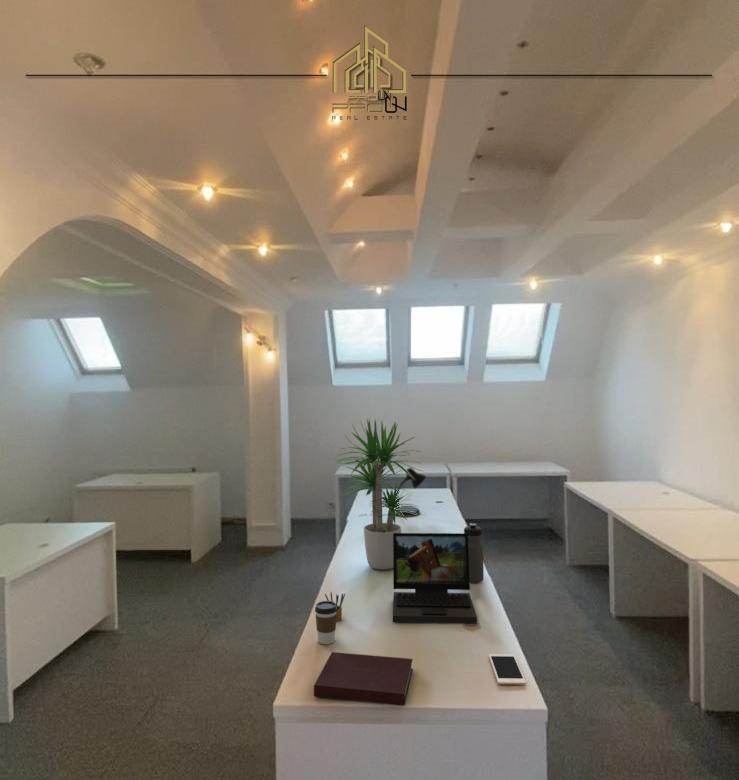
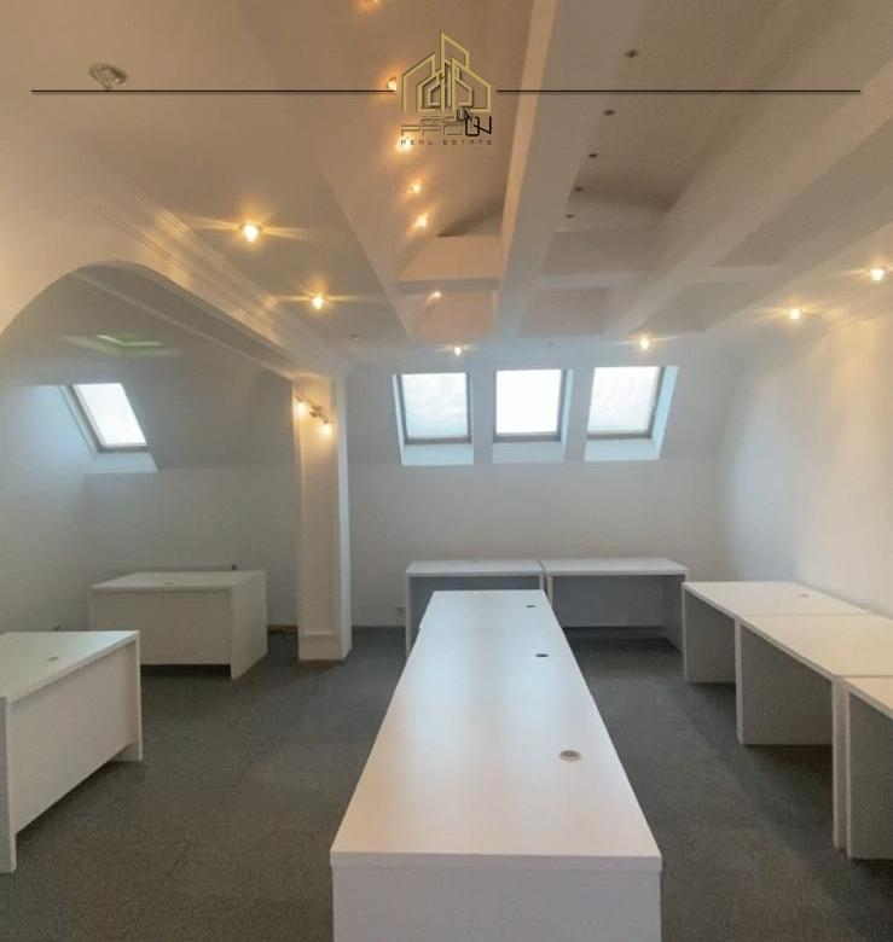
- potted plant (376, 492)
- pencil box (336, 605)
- laptop (432, 573)
- notebook (365, 677)
- cell phone (506, 668)
- coffee cup (326, 622)
- desk lamp (396, 491)
- water bottle (473, 551)
